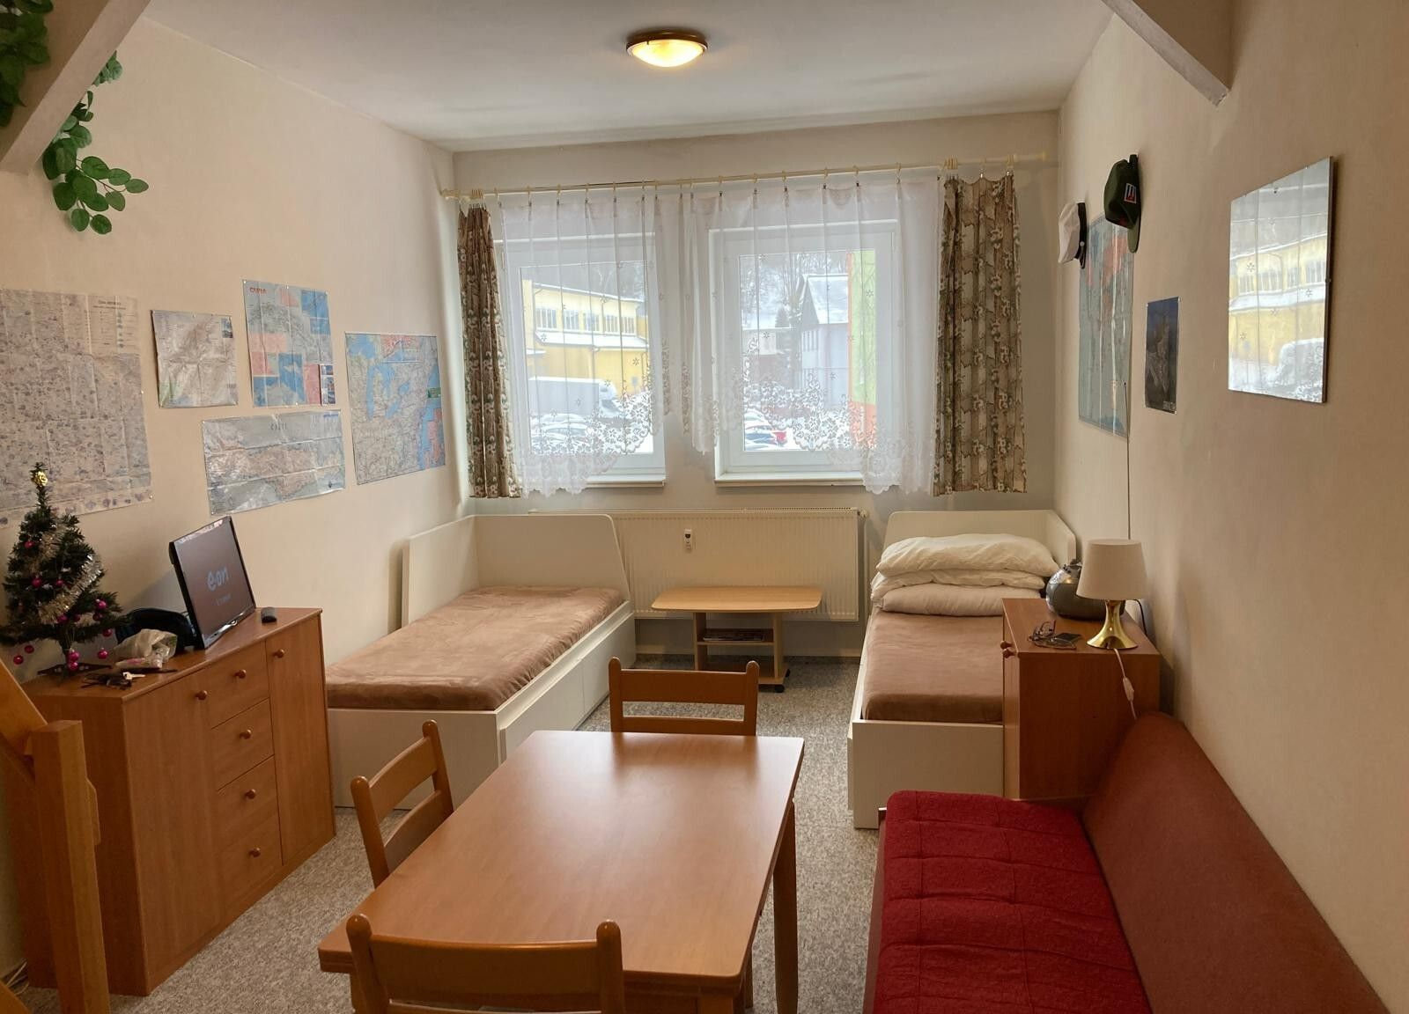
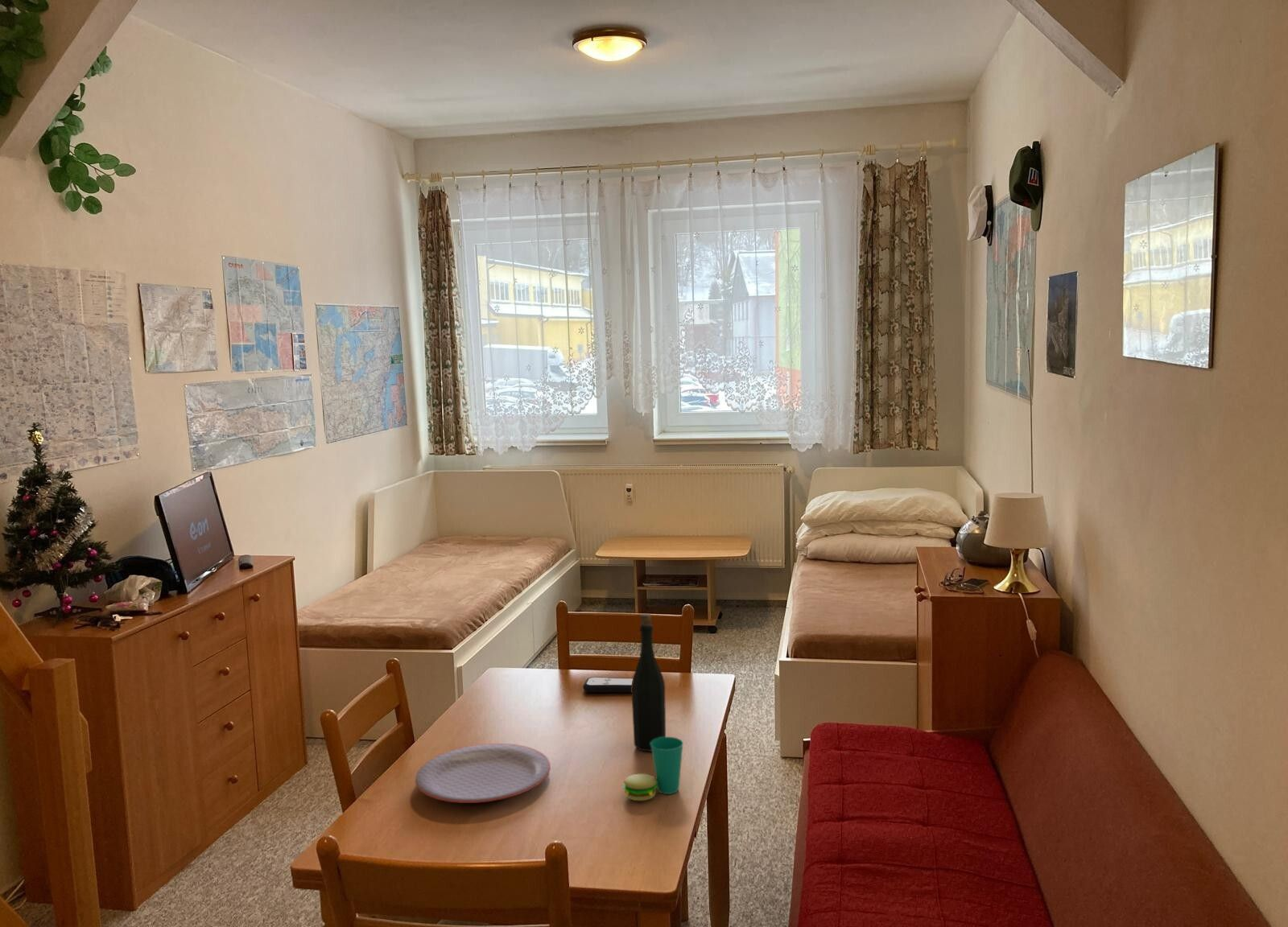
+ remote control (616, 684)
+ bottle (647, 680)
+ cup (654, 769)
+ plate (484, 775)
